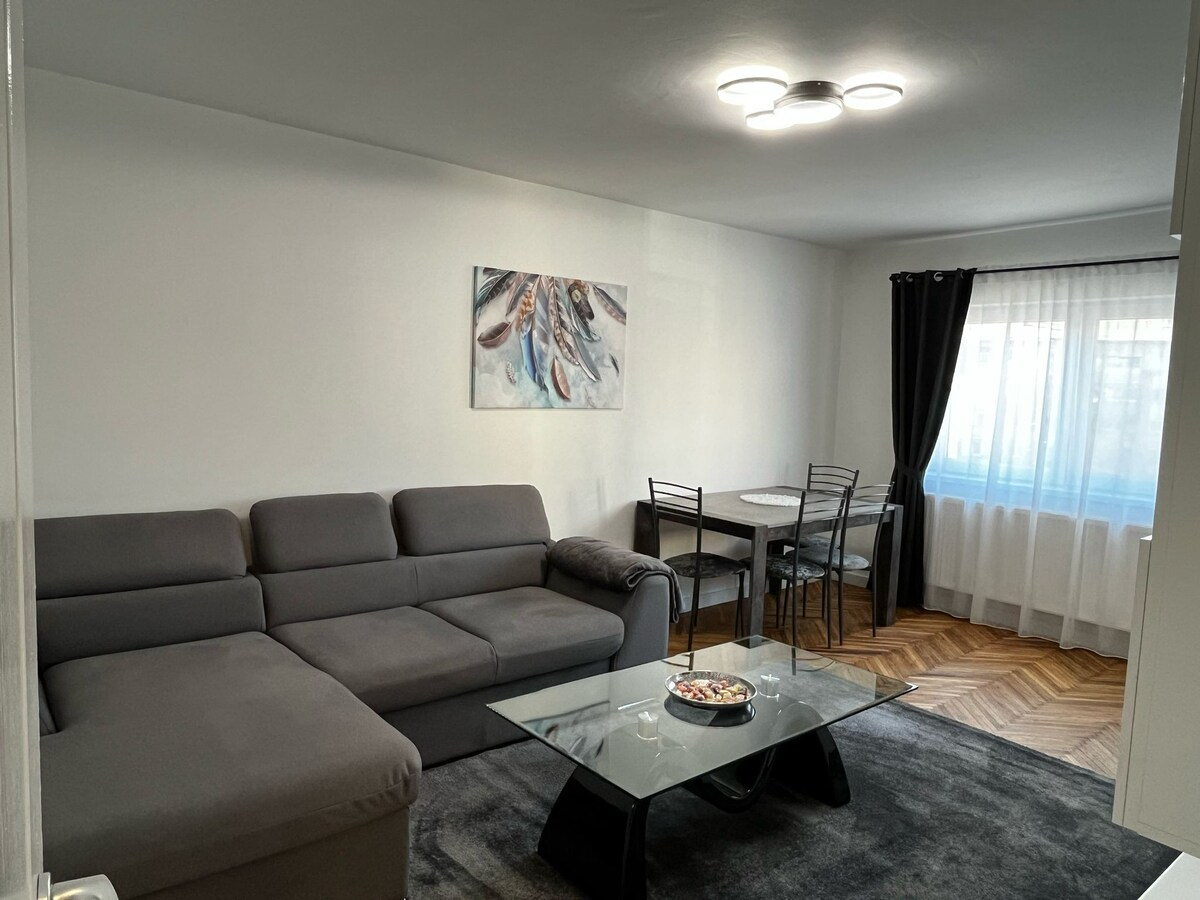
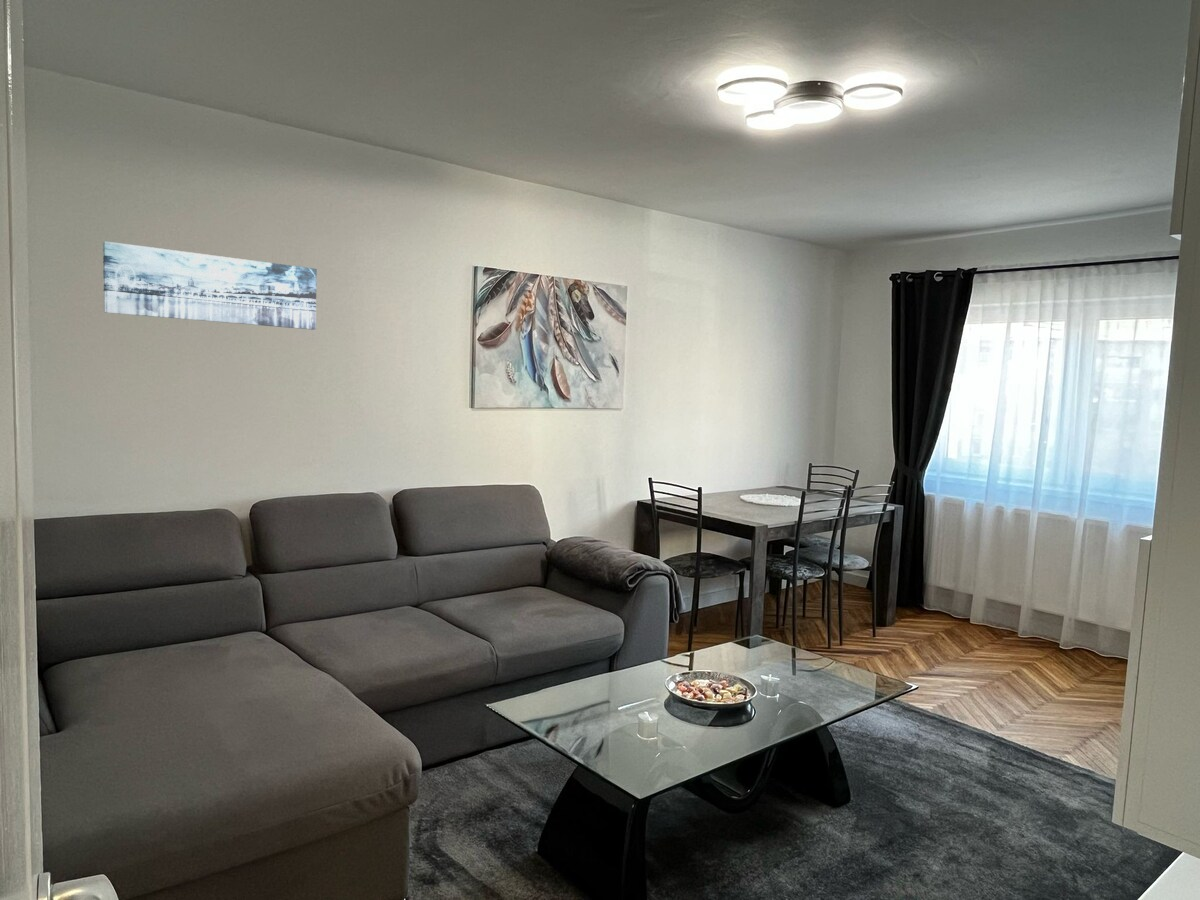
+ wall art (217, 289)
